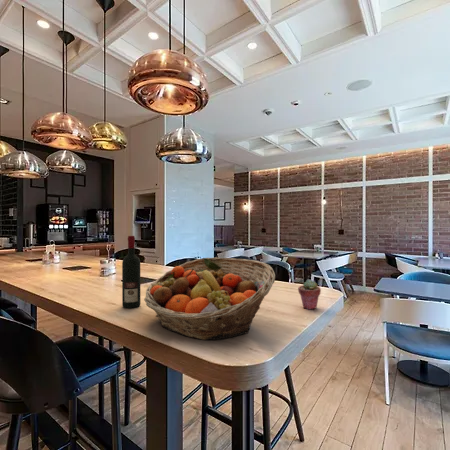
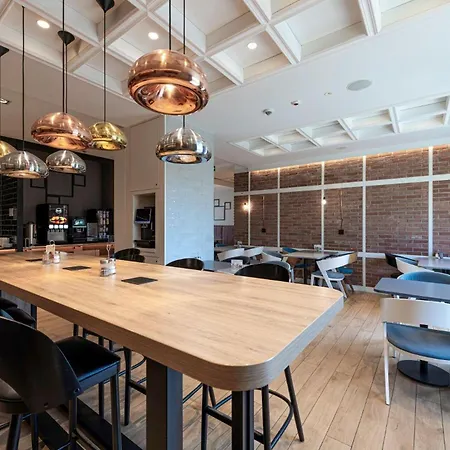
- fruit basket (208, 291)
- alcohol (131, 270)
- potted succulent (309, 293)
